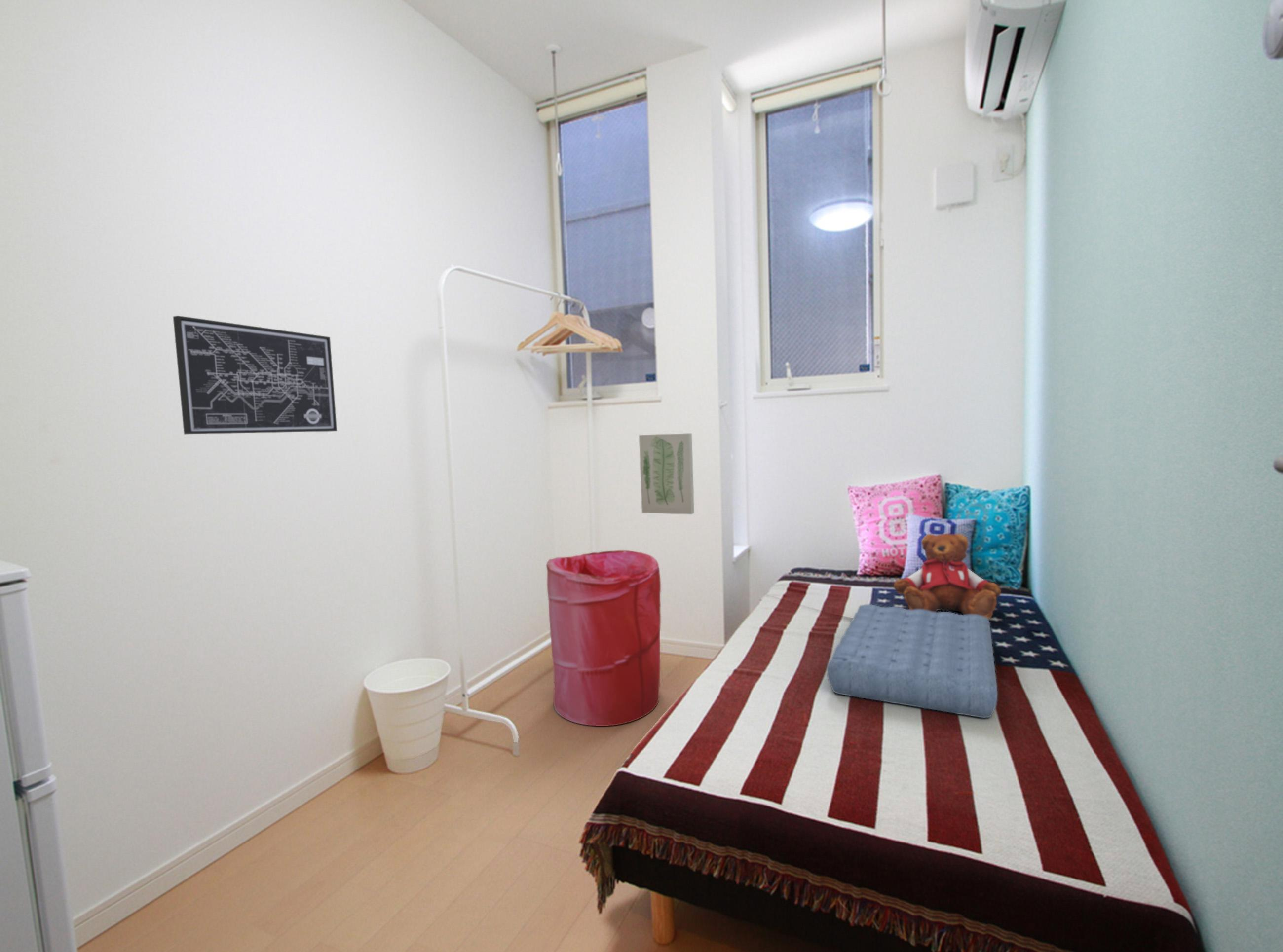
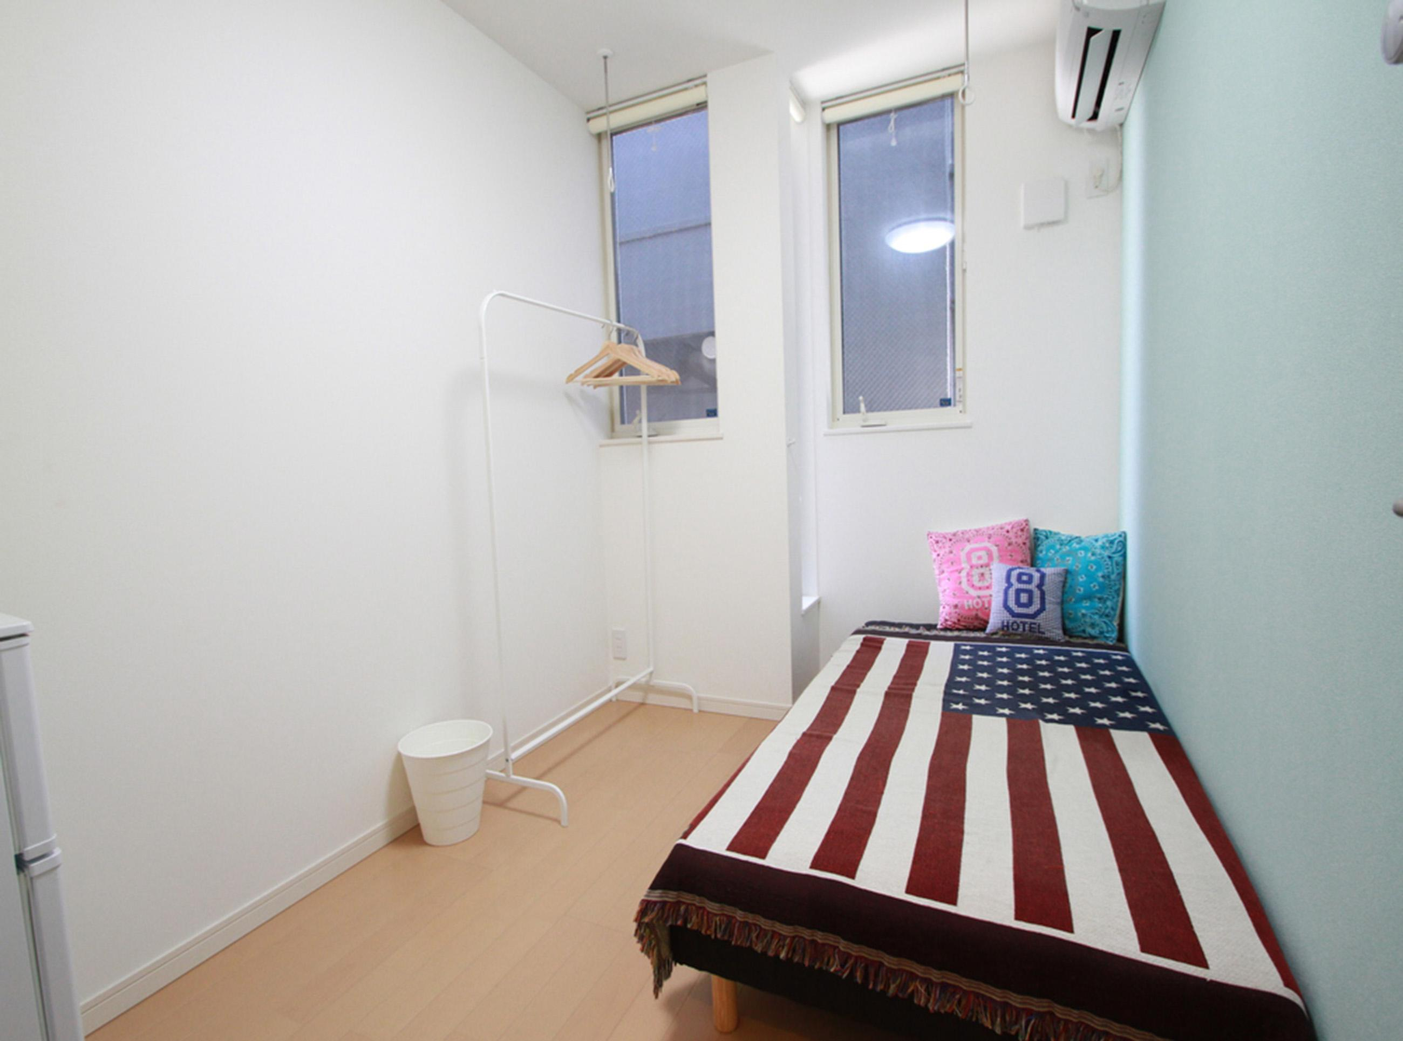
- wall art (666, 474)
- laundry hamper (606, 630)
- cushion (915, 650)
- teddy bear (947, 574)
- wall art (264, 380)
